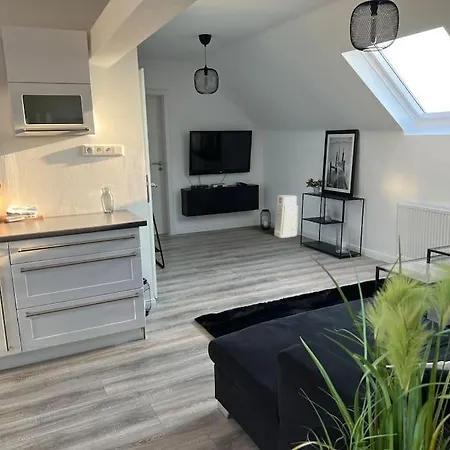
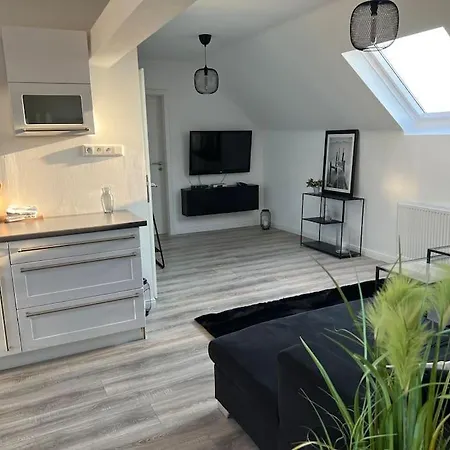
- air purifier (286, 215)
